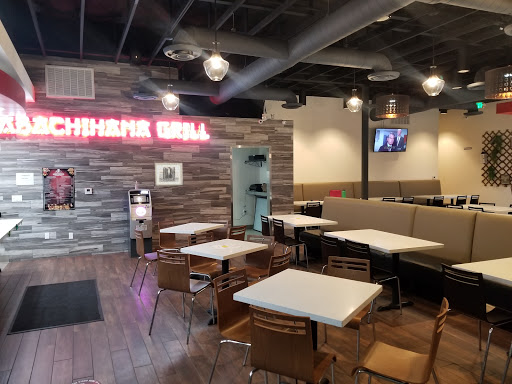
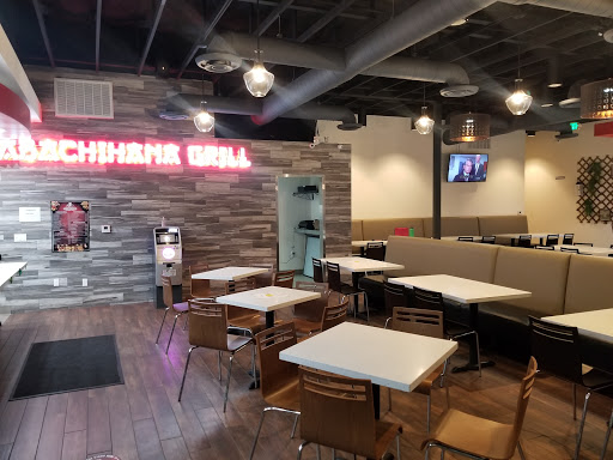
- wall art (168, 174)
